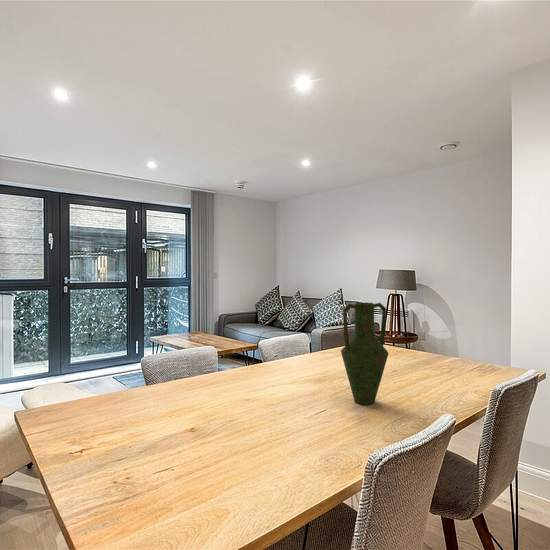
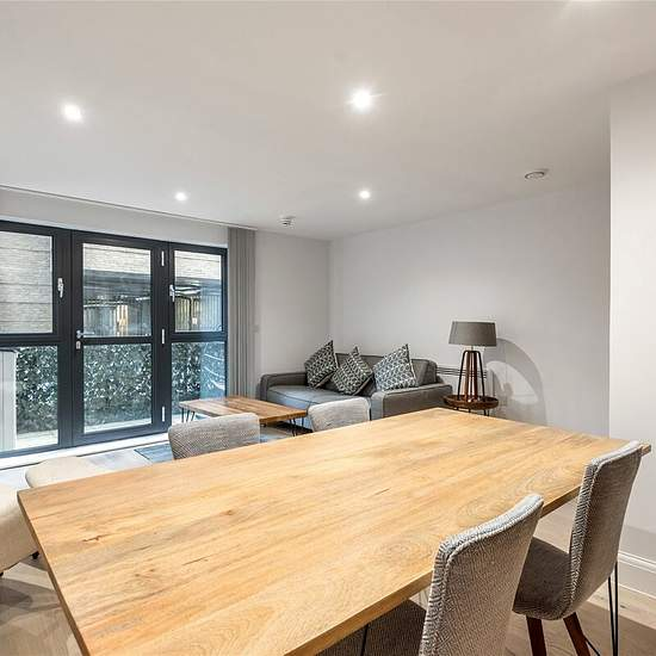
- vase (364, 352)
